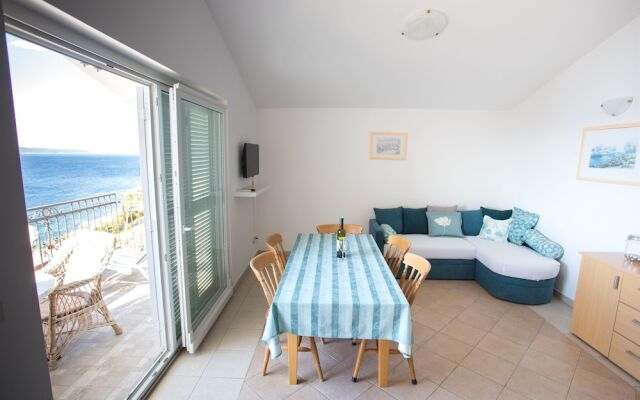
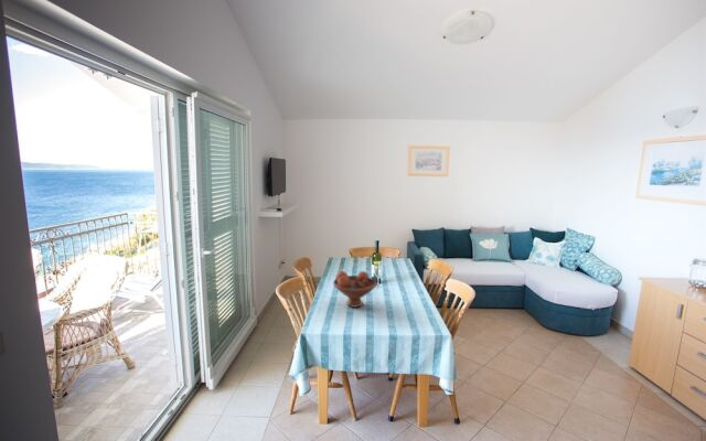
+ fruit bowl (354, 289)
